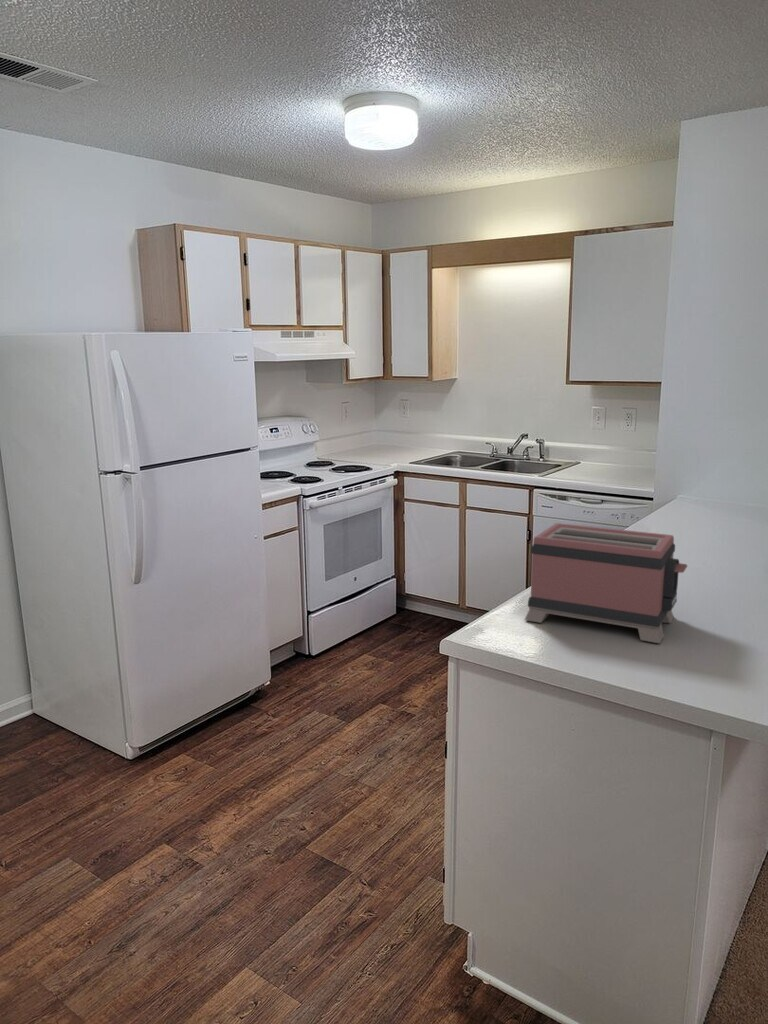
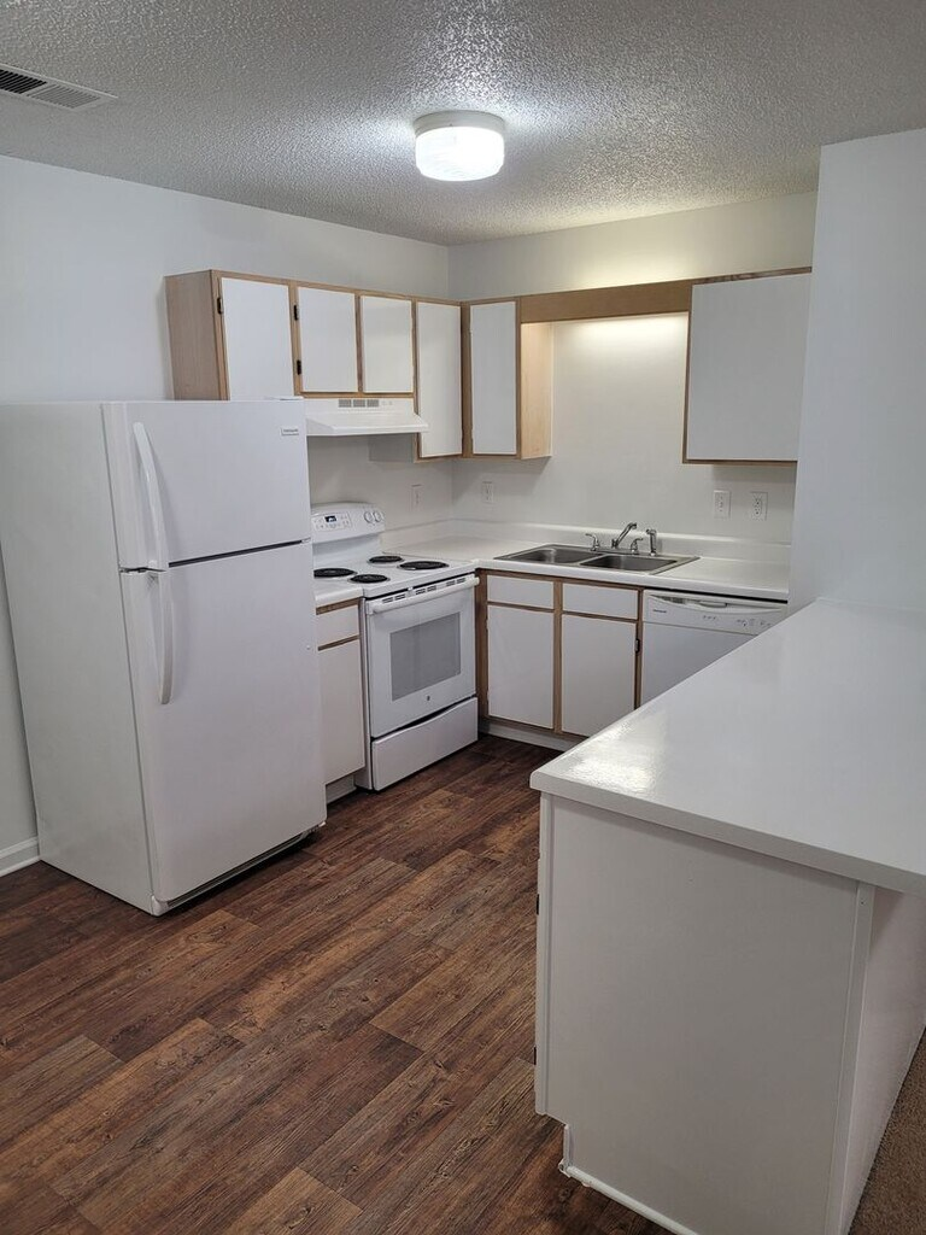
- toaster (607, 578)
